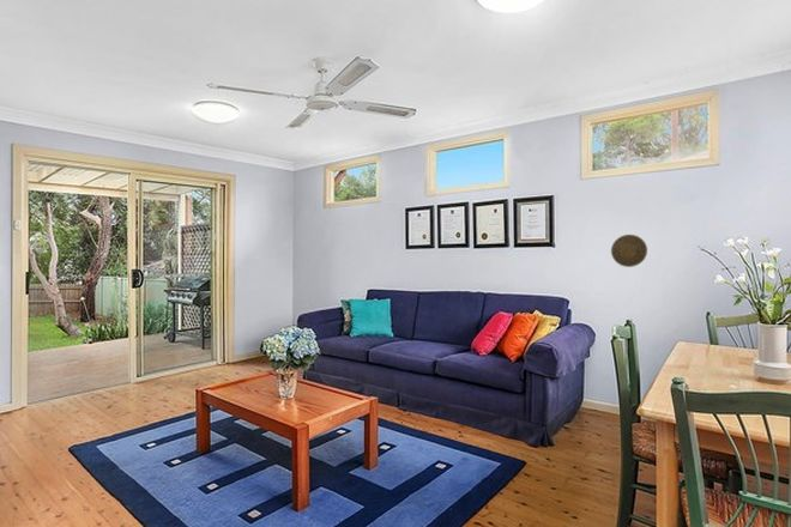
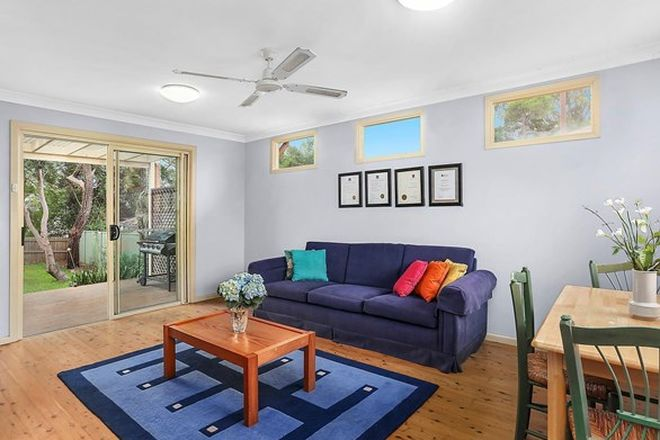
- decorative plate (628, 250)
